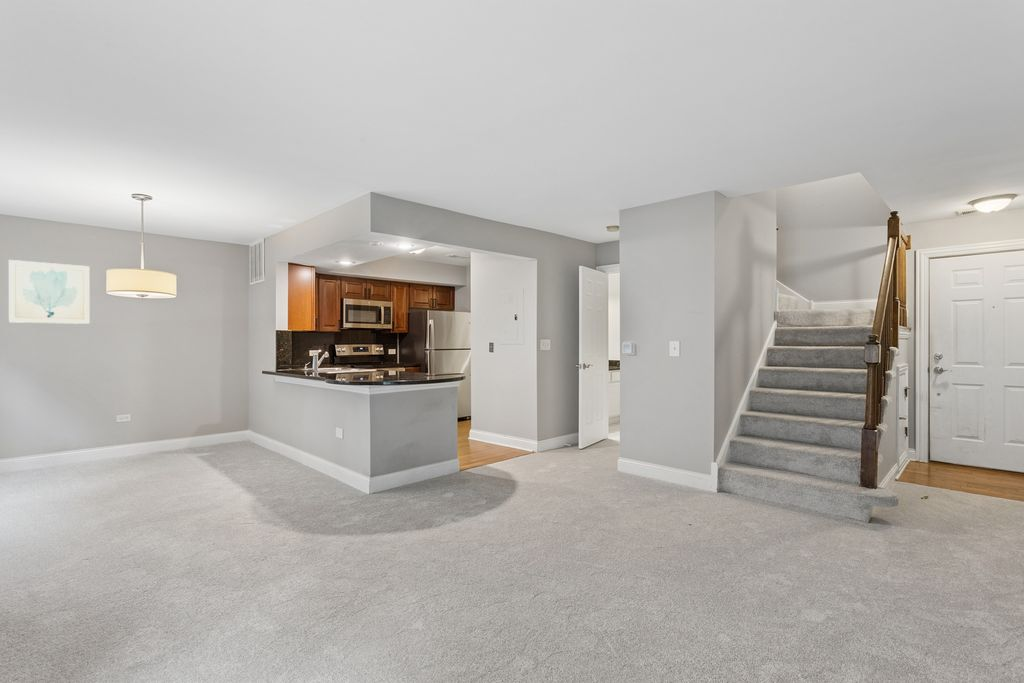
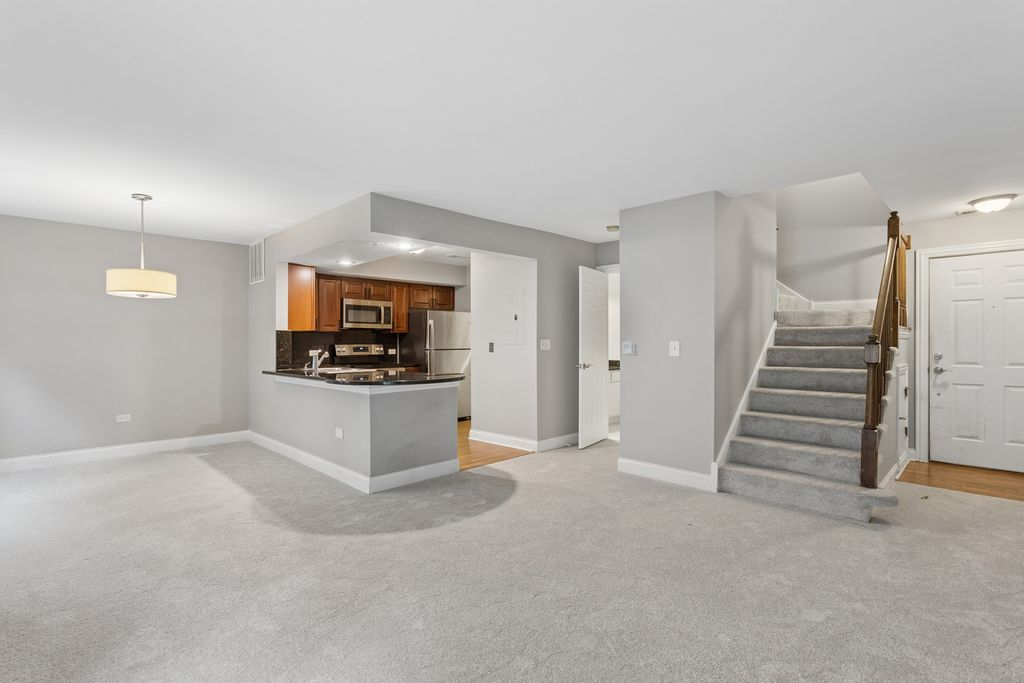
- wall art (50, 293)
